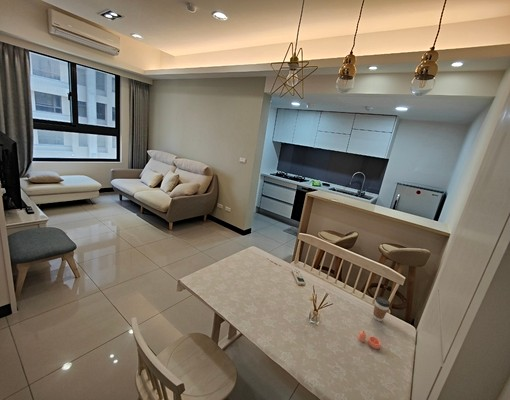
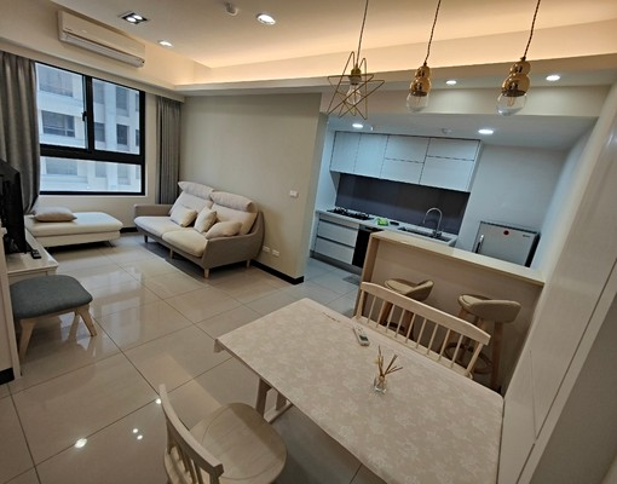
- salt and pepper shaker set (369, 338)
- coffee cup (380, 309)
